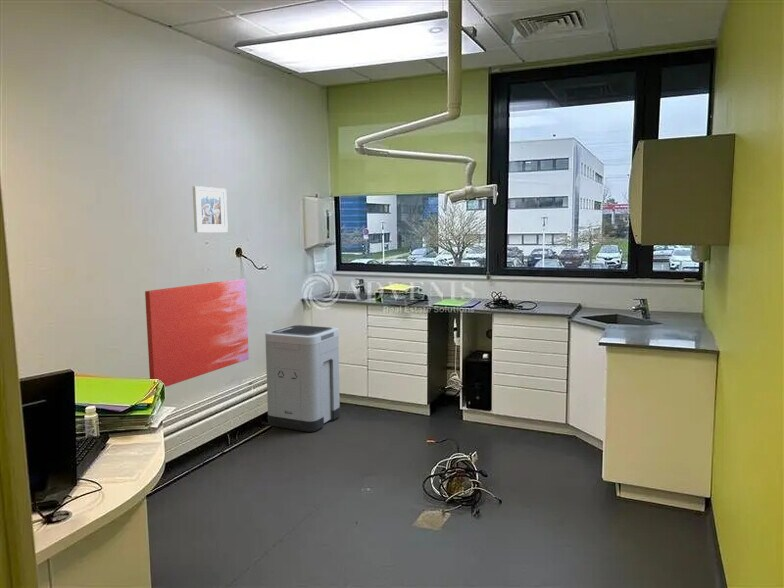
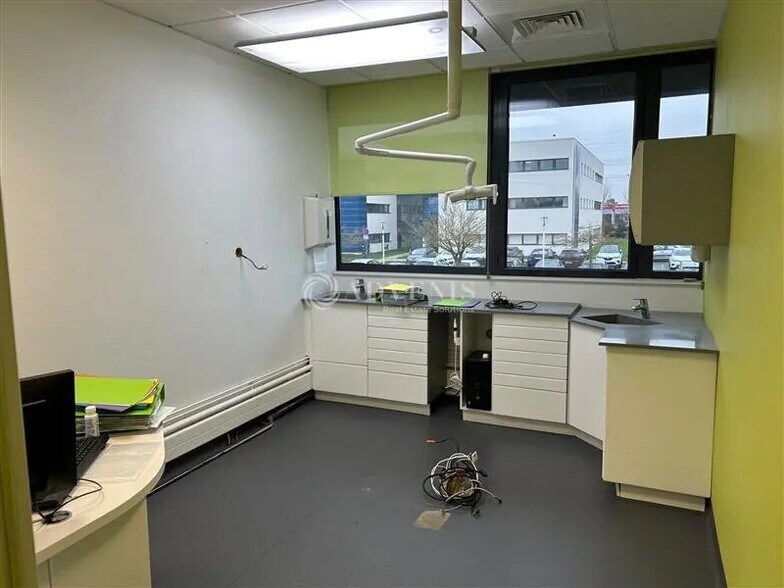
- wall art (202, 329)
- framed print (210, 210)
- trash can (303, 375)
